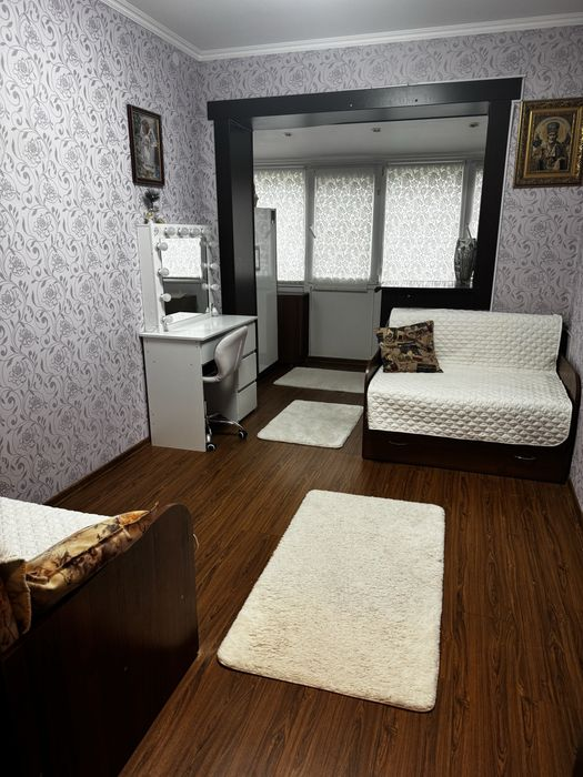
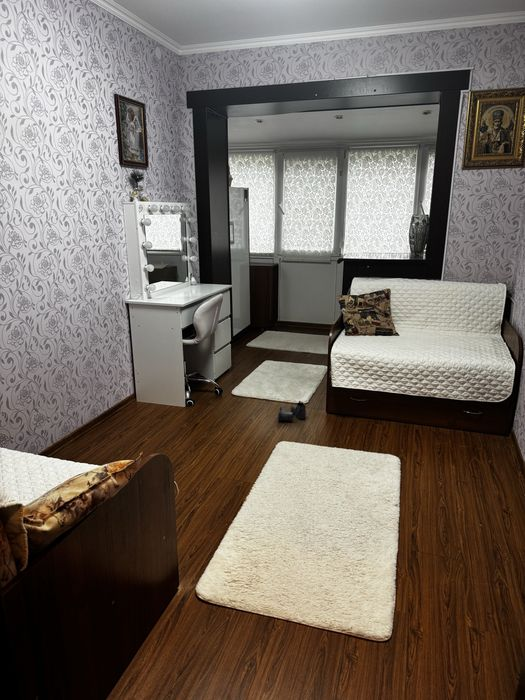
+ boots (290, 410)
